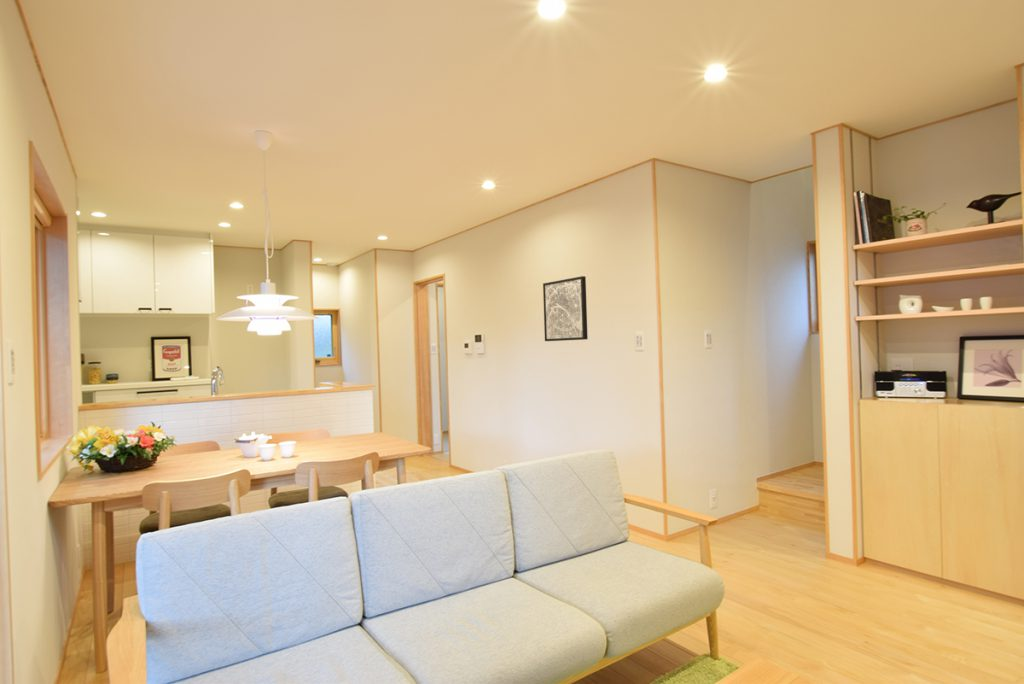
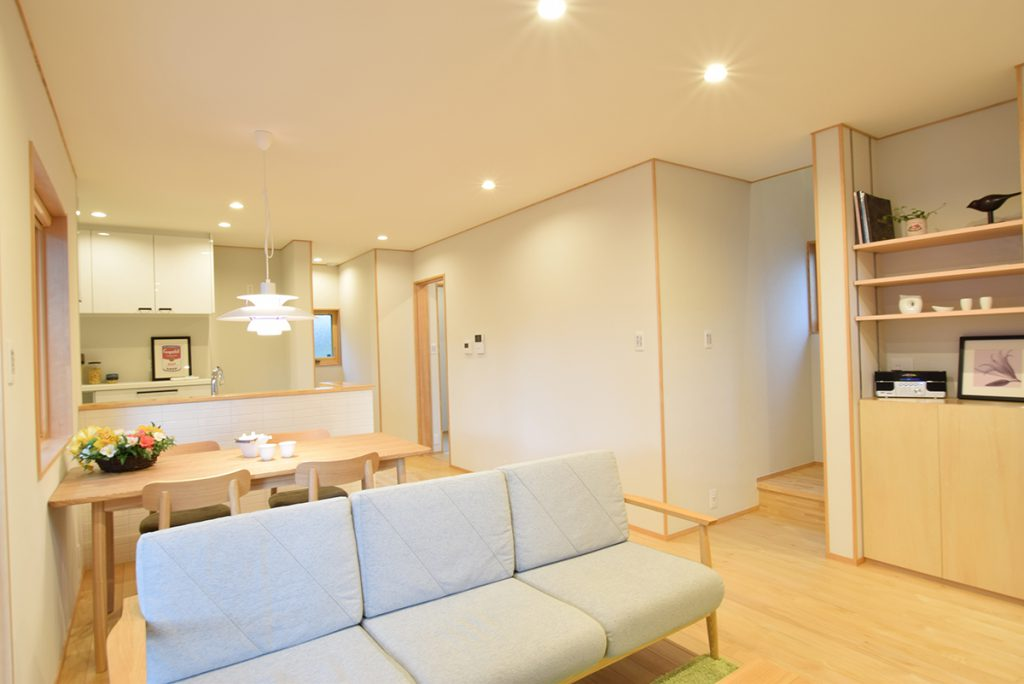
- wall art (564, 310)
